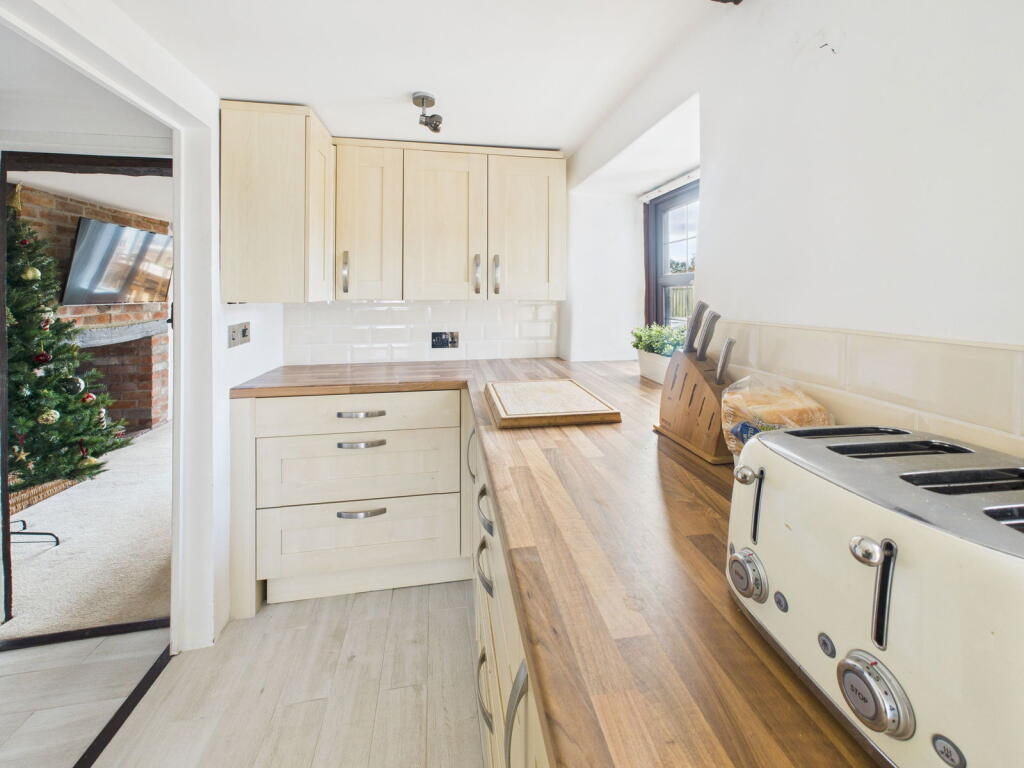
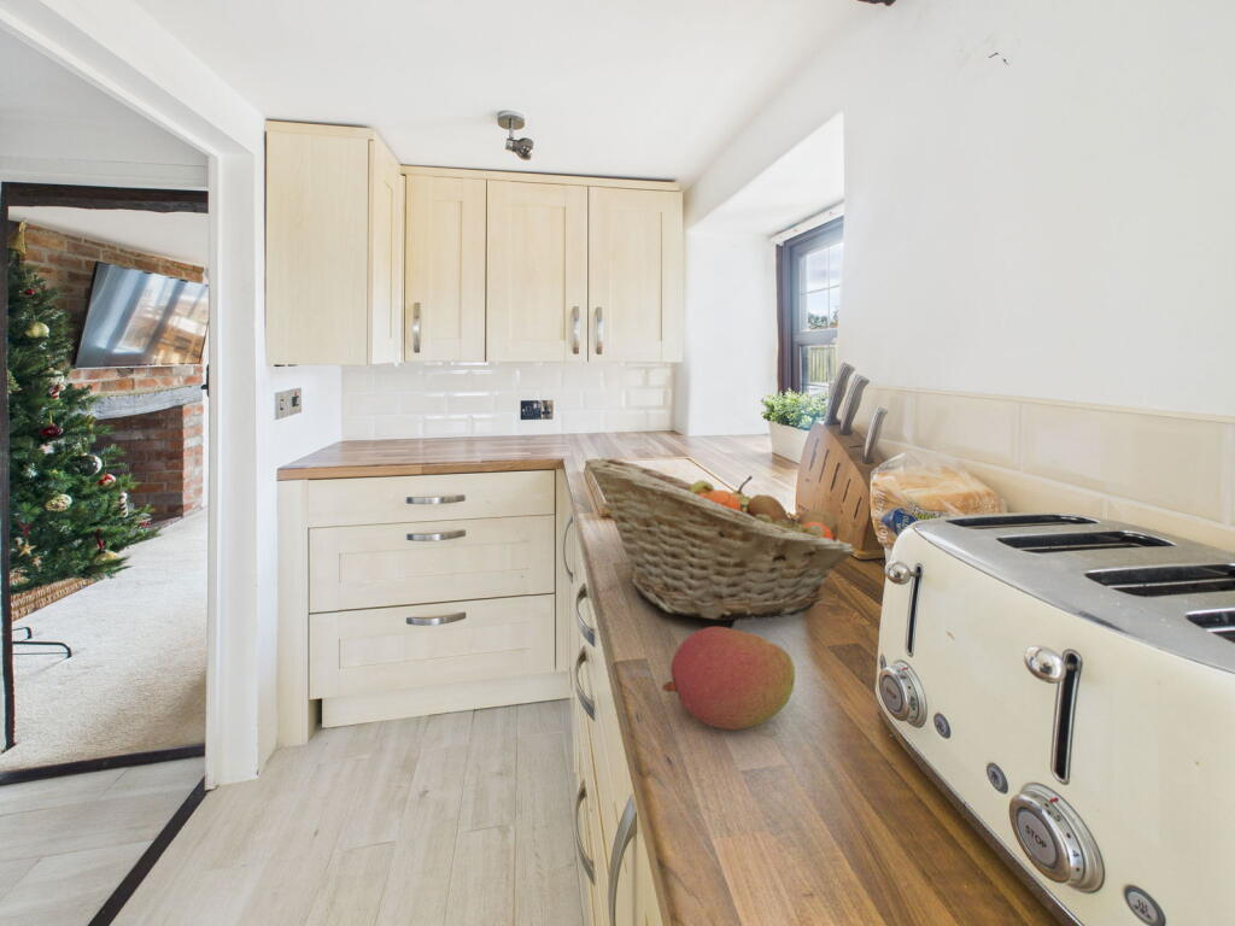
+ fruit (728, 675)
+ fruit basket (709, 524)
